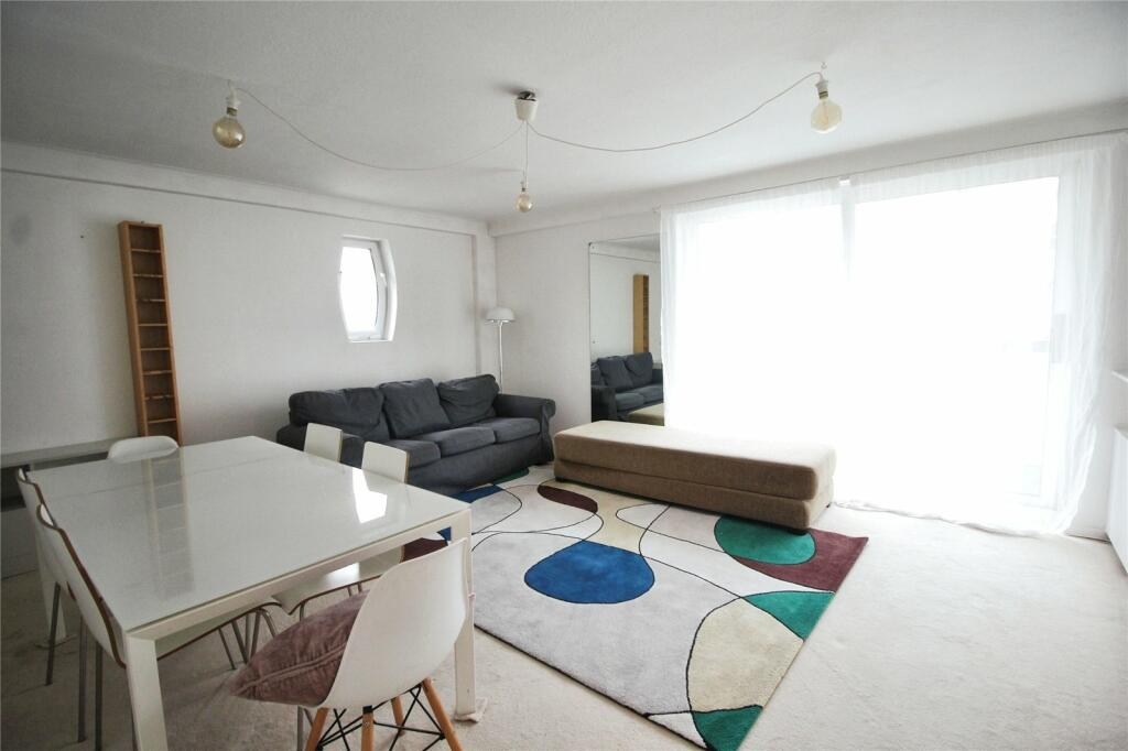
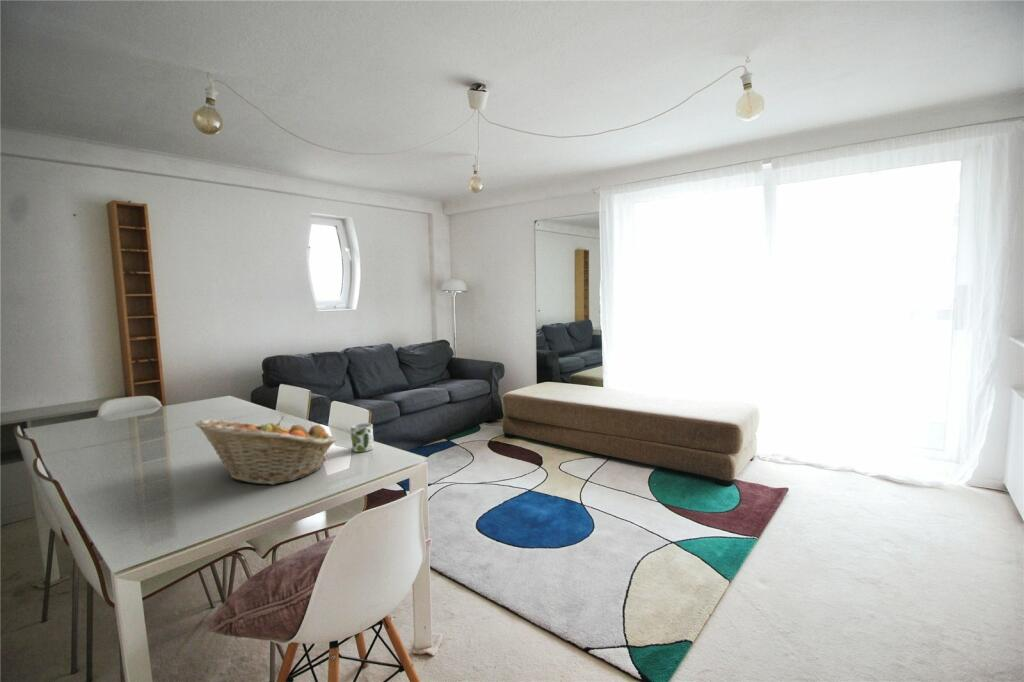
+ mug (359, 436)
+ fruit basket (268, 442)
